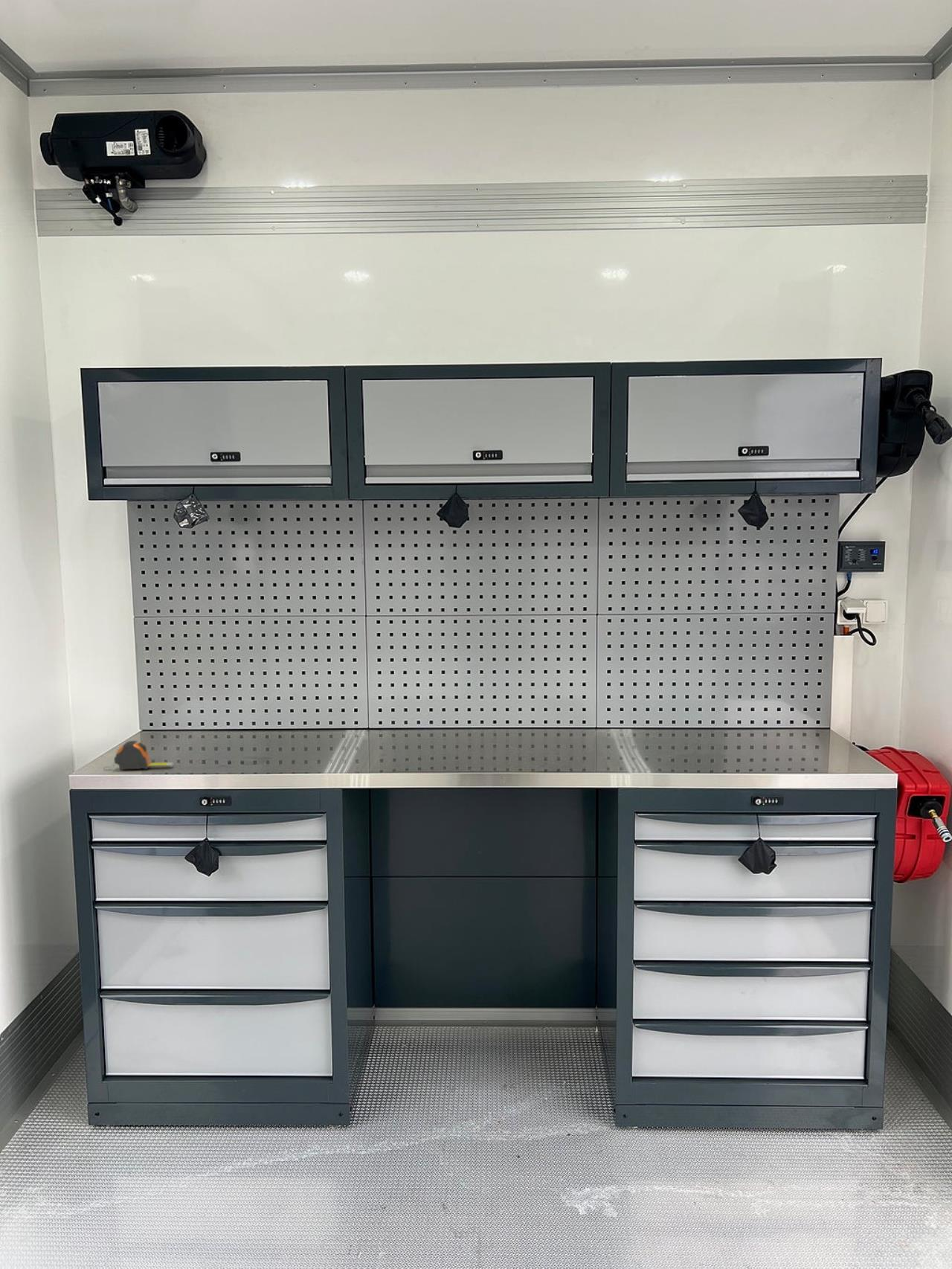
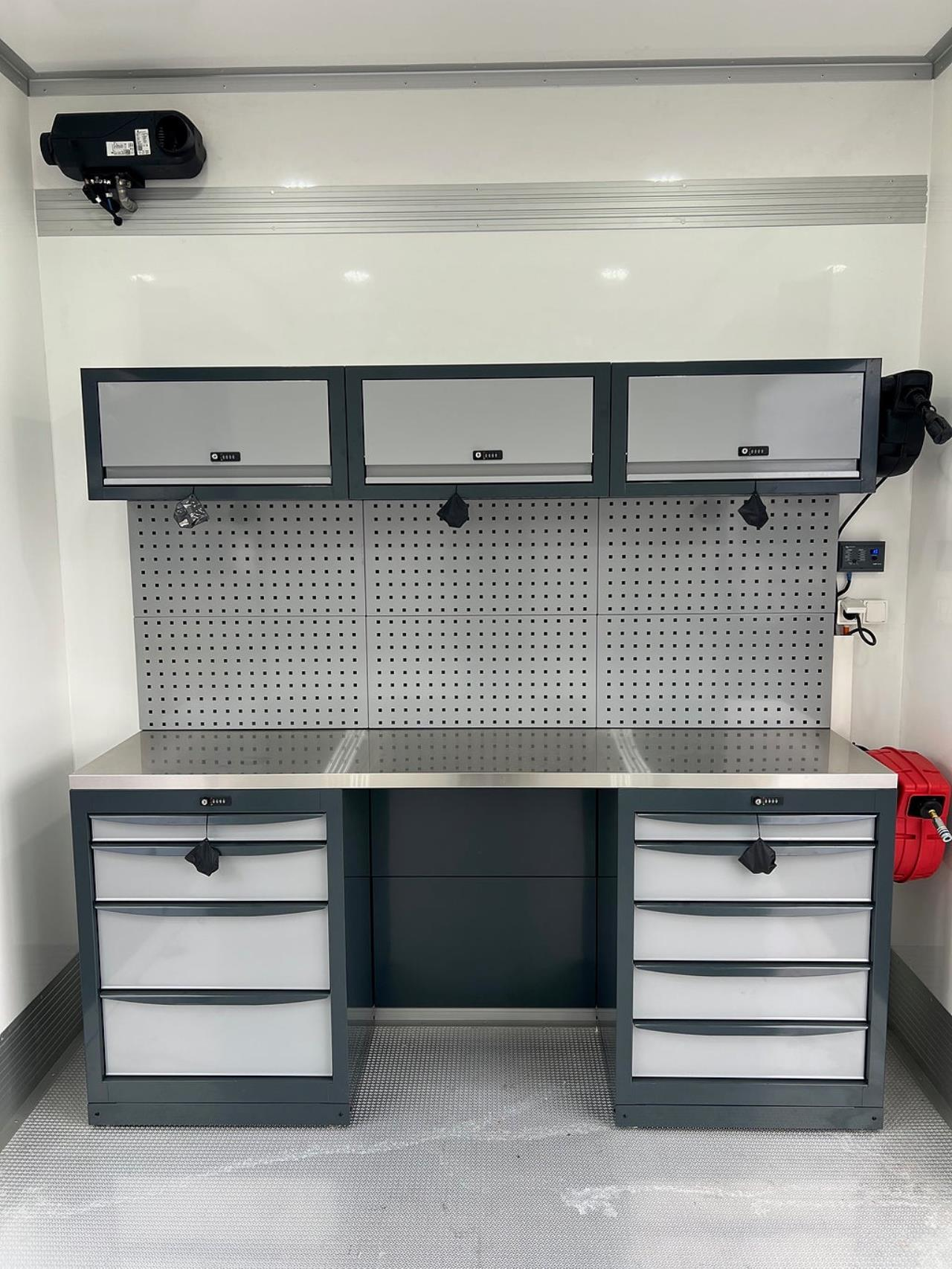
- tape measure (138, 754)
